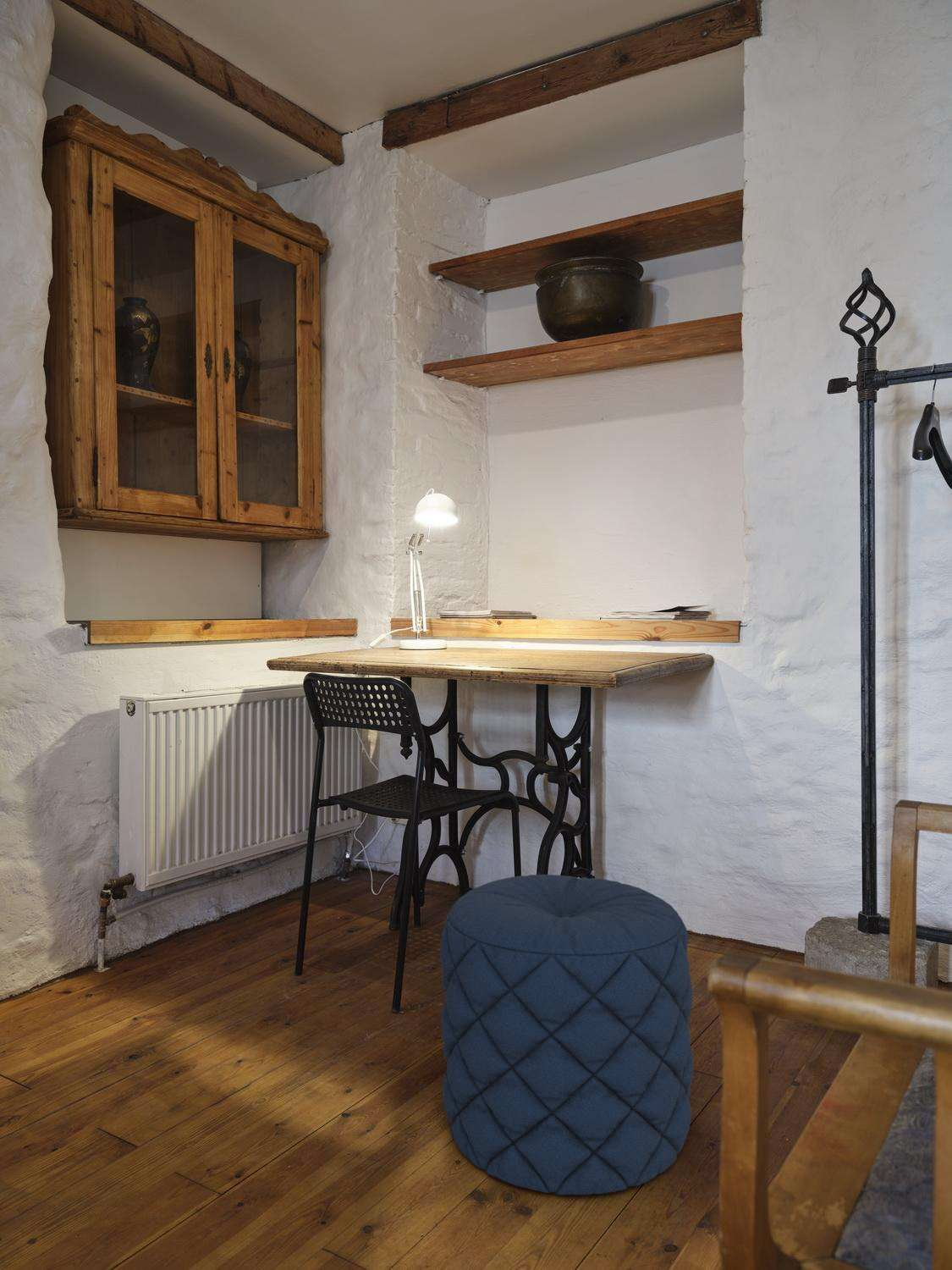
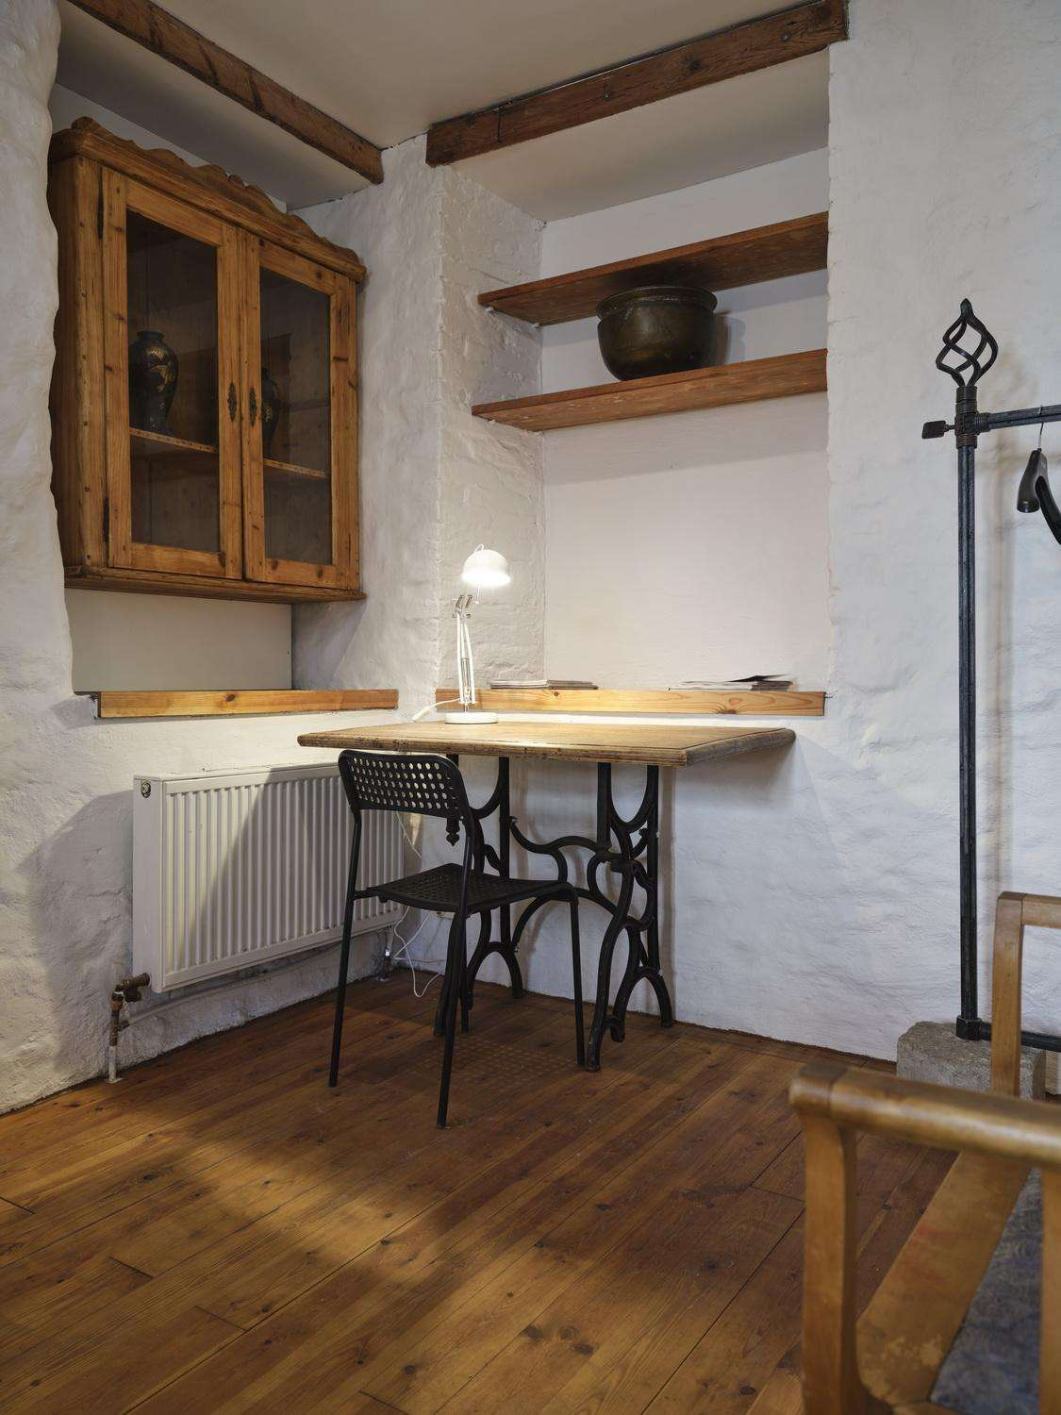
- pouf (564, 1010)
